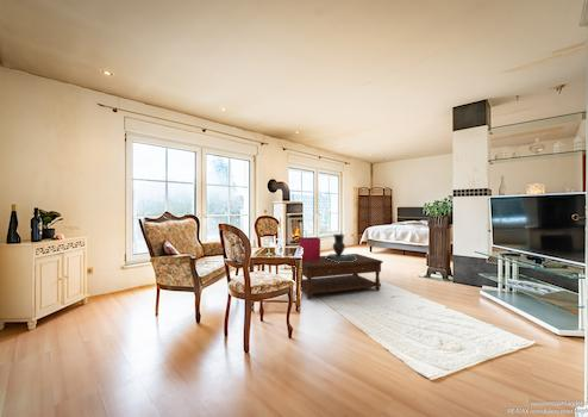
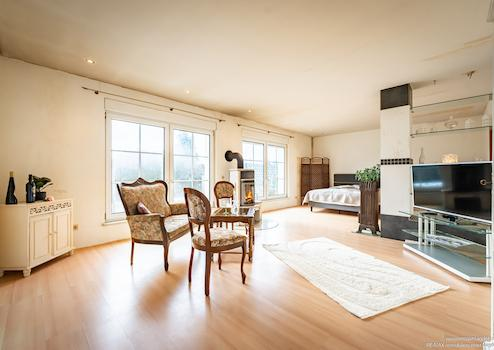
- storage bin (309, 248)
- coffee table (334, 274)
- decorative urn (342, 247)
